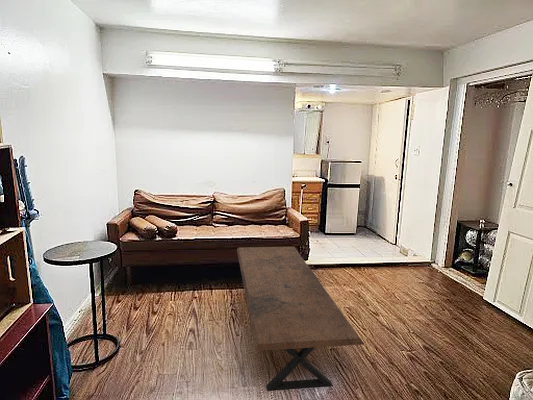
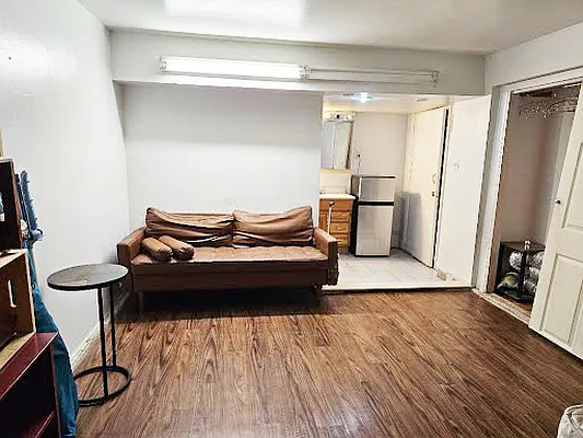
- coffee table (281, 304)
